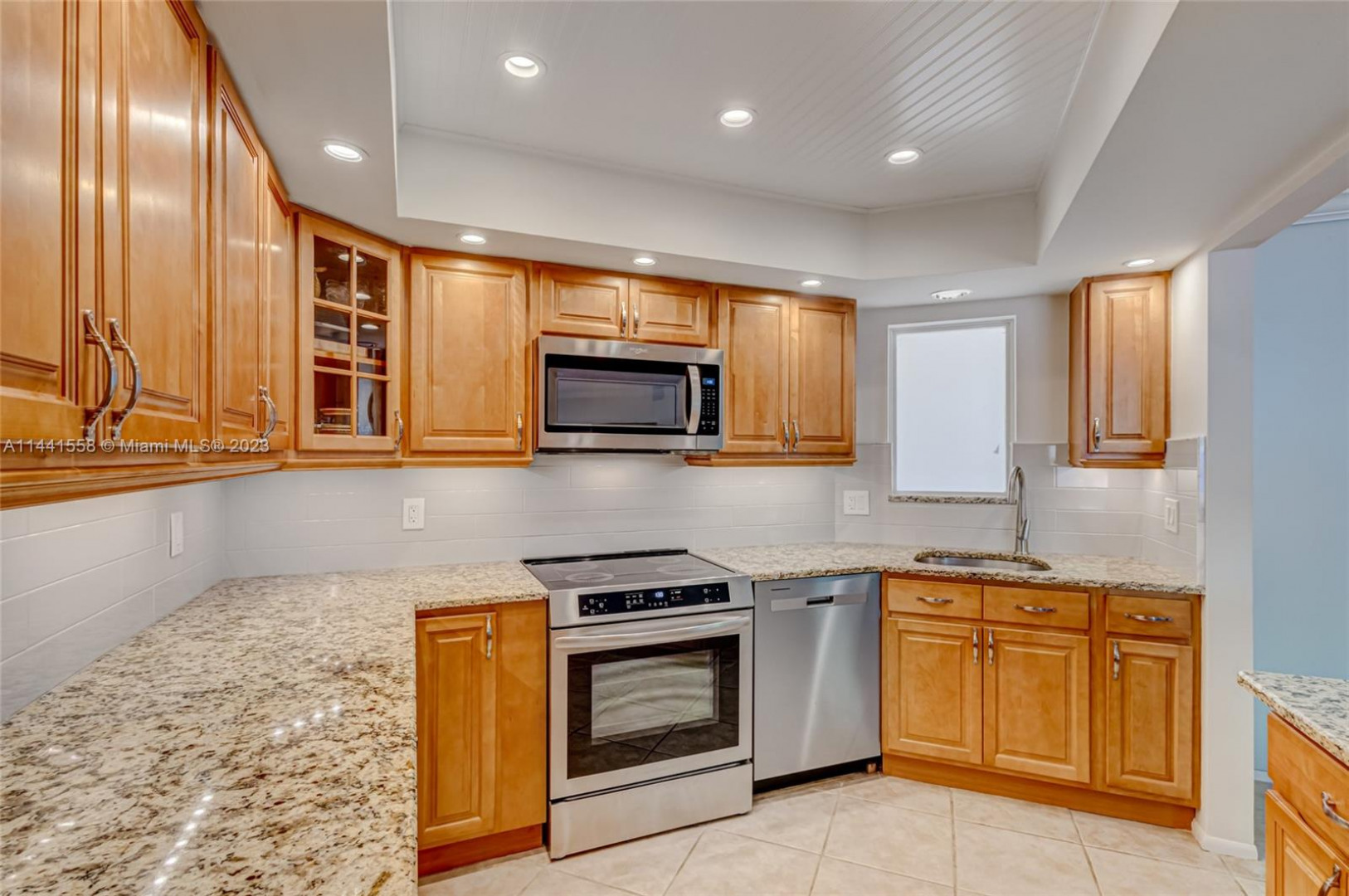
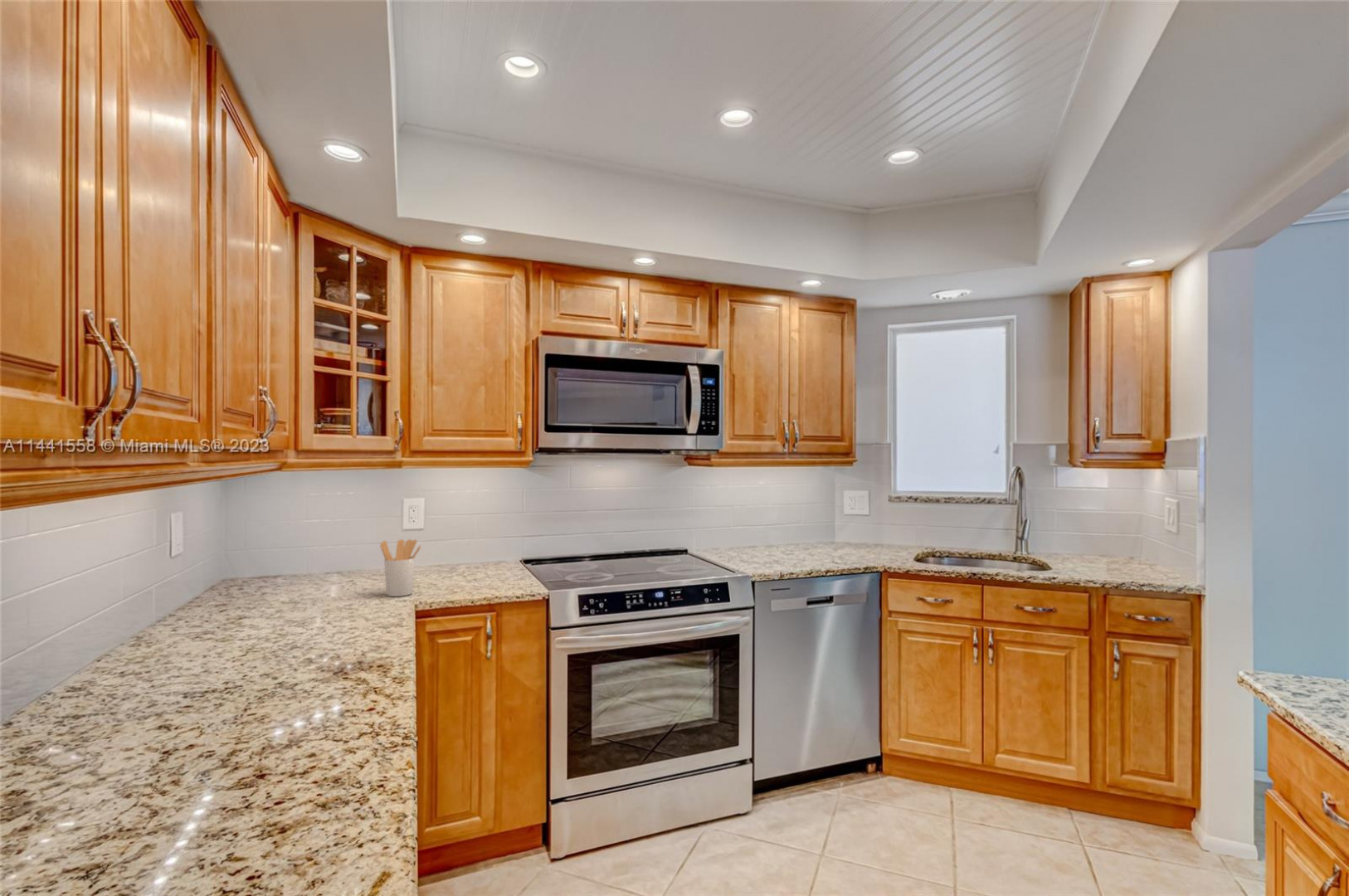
+ utensil holder (402, 566)
